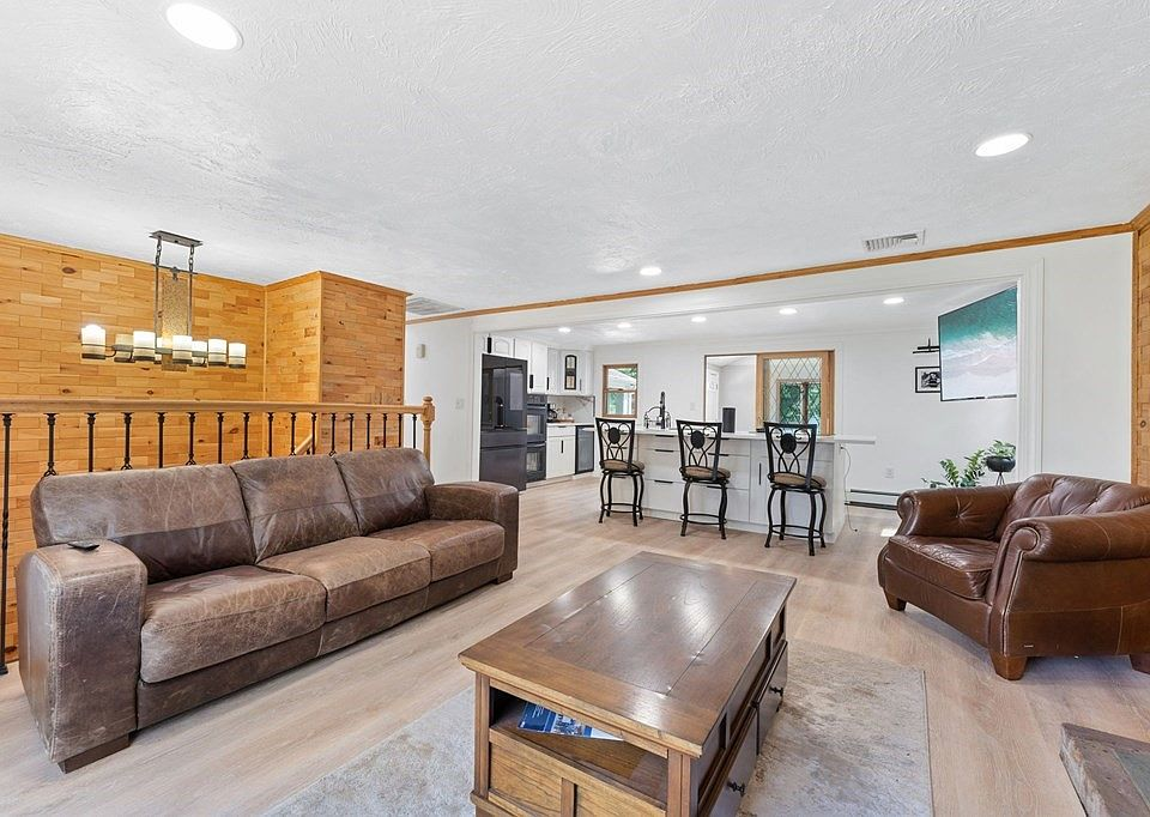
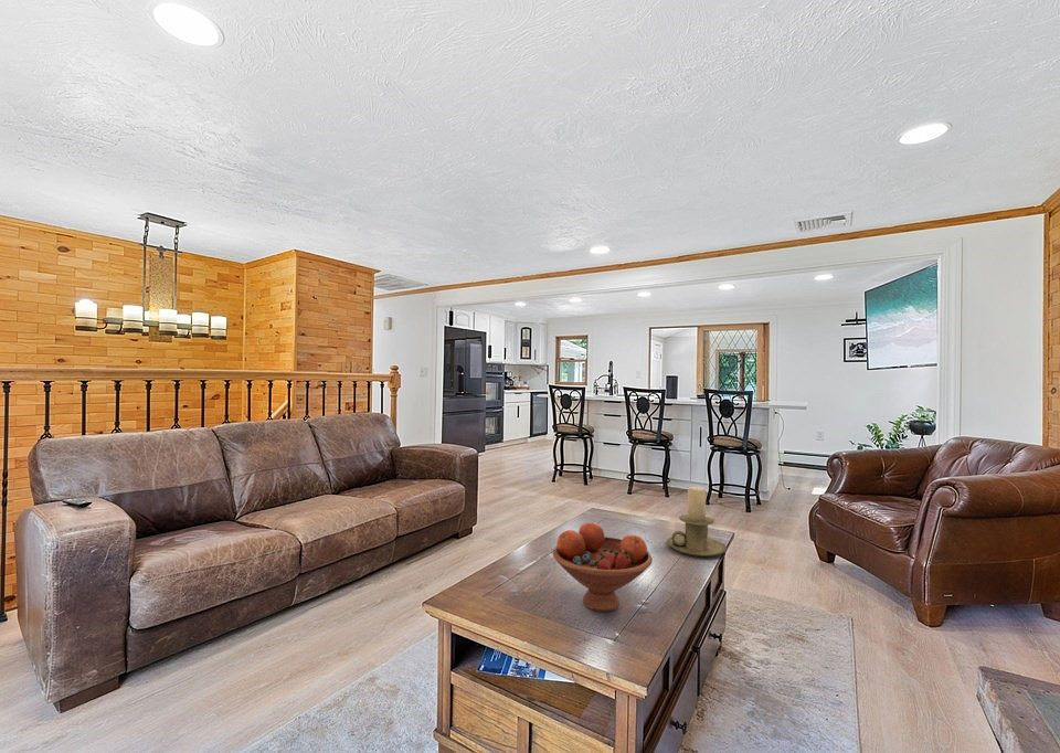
+ candle holder (696, 518)
+ fruit bowl (601, 568)
